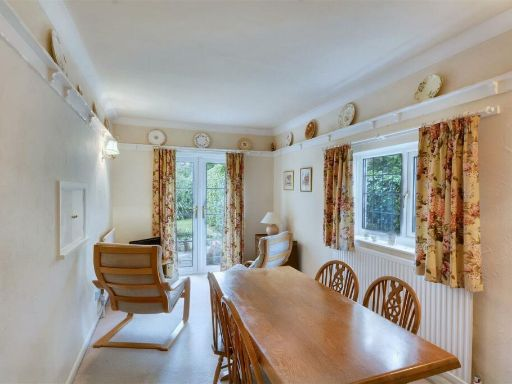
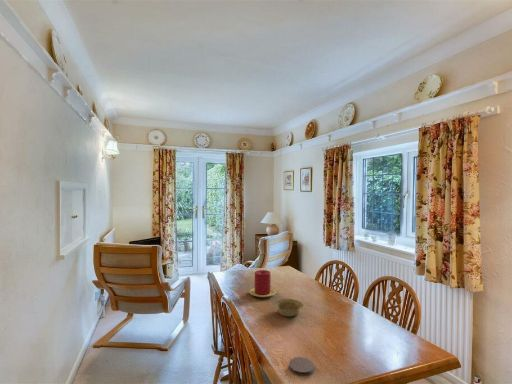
+ bowl (288, 308)
+ coaster (301, 366)
+ candle (262, 283)
